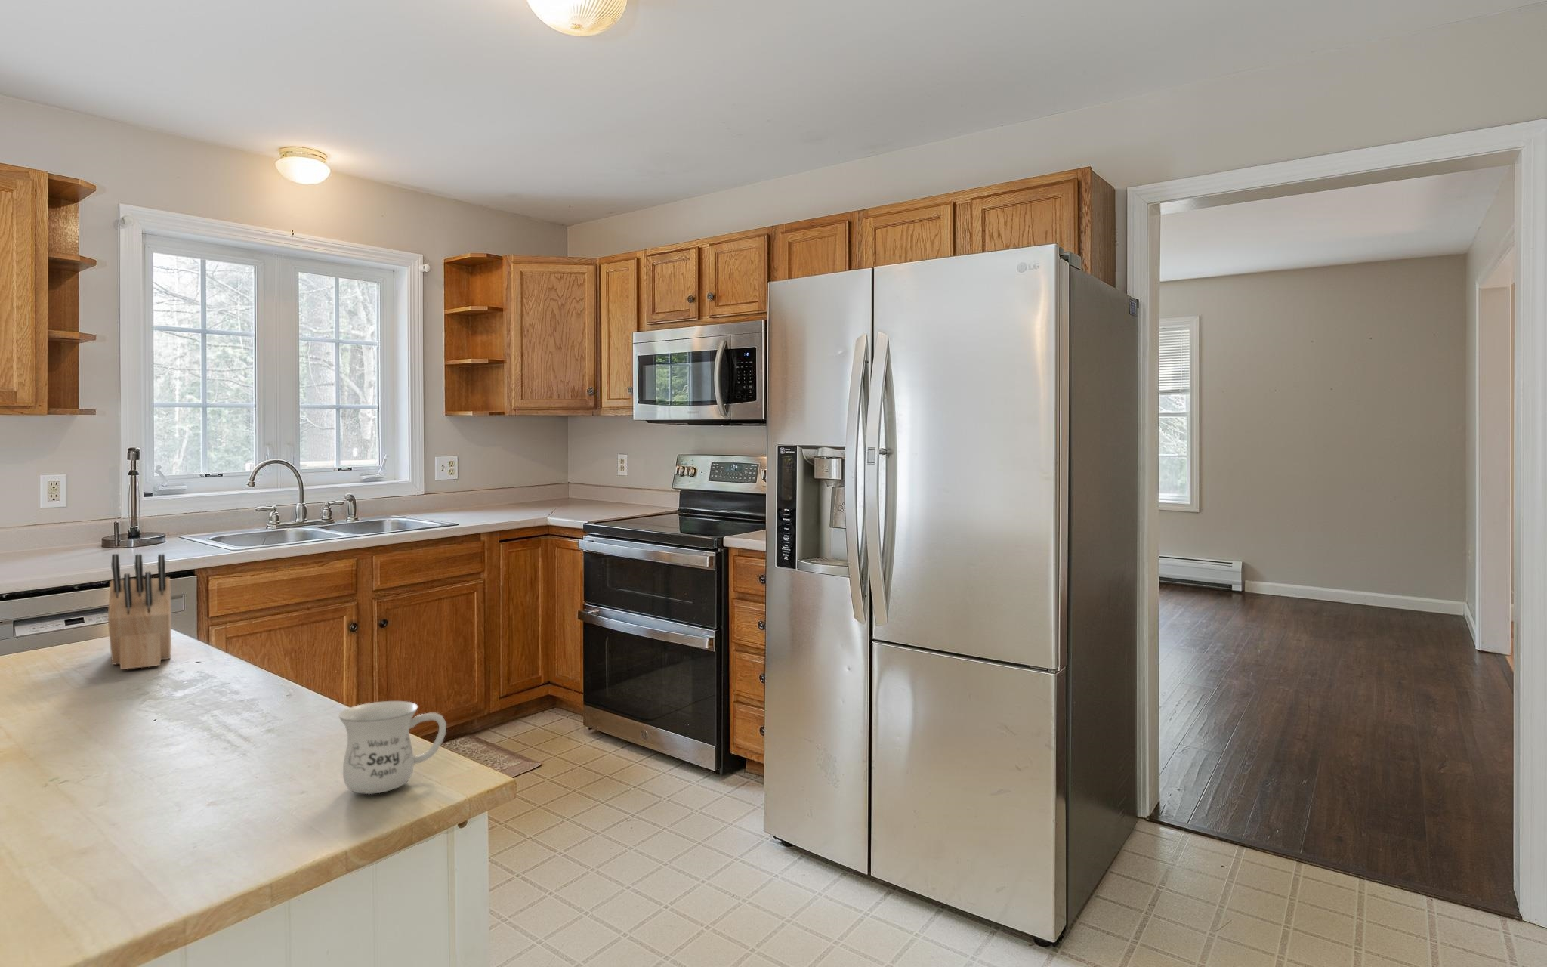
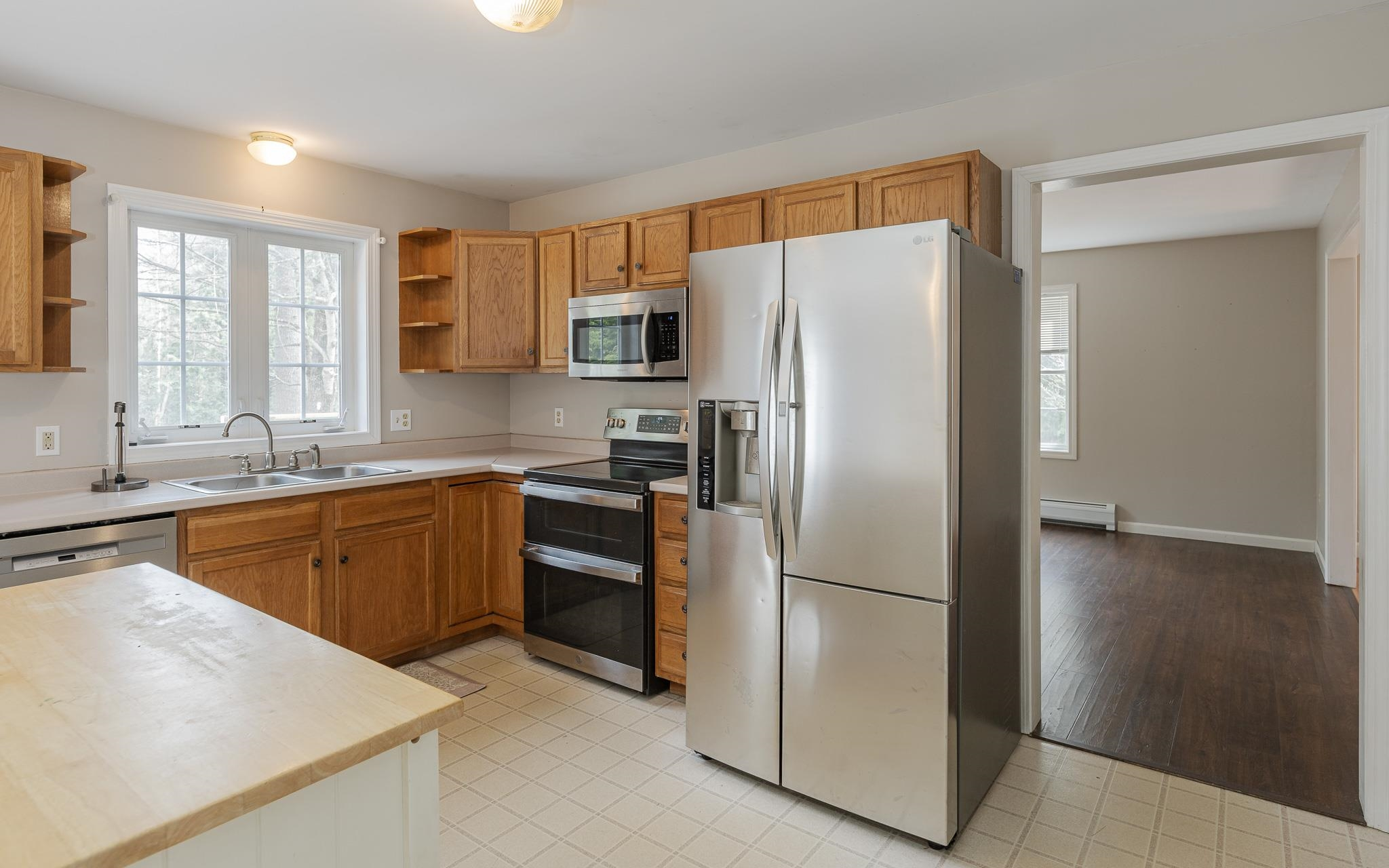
- knife block (141, 605)
- mug (394, 745)
